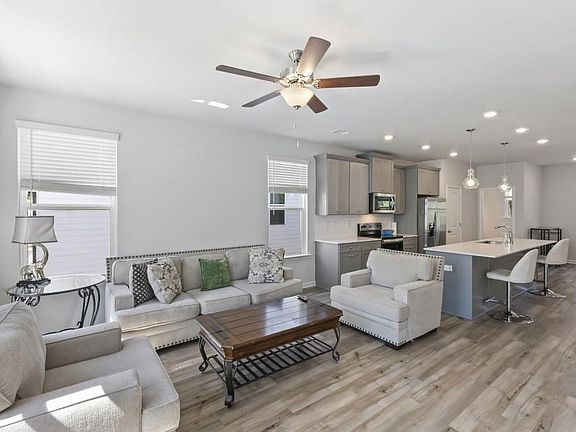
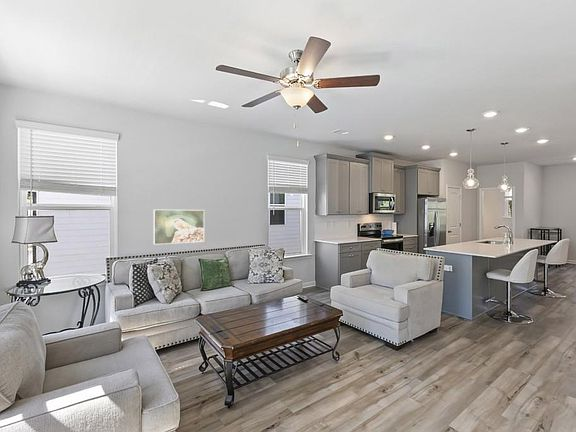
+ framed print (180, 226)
